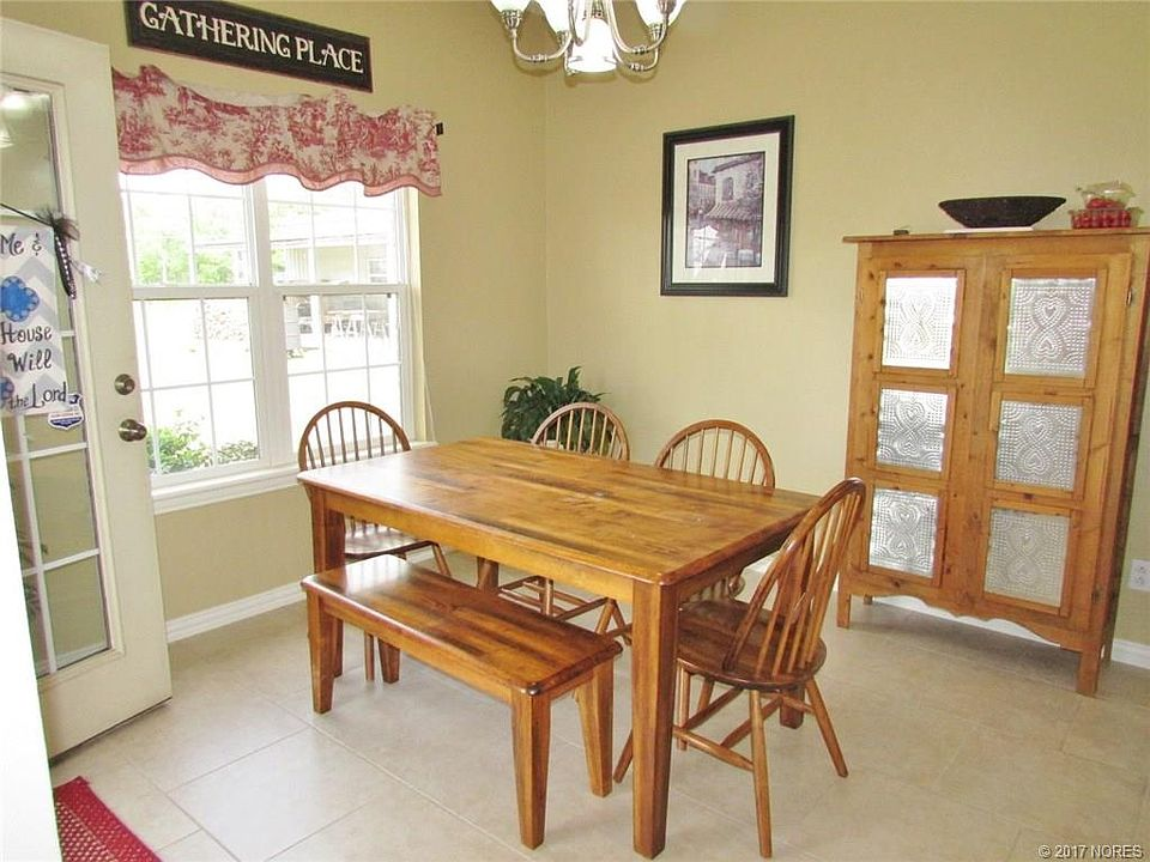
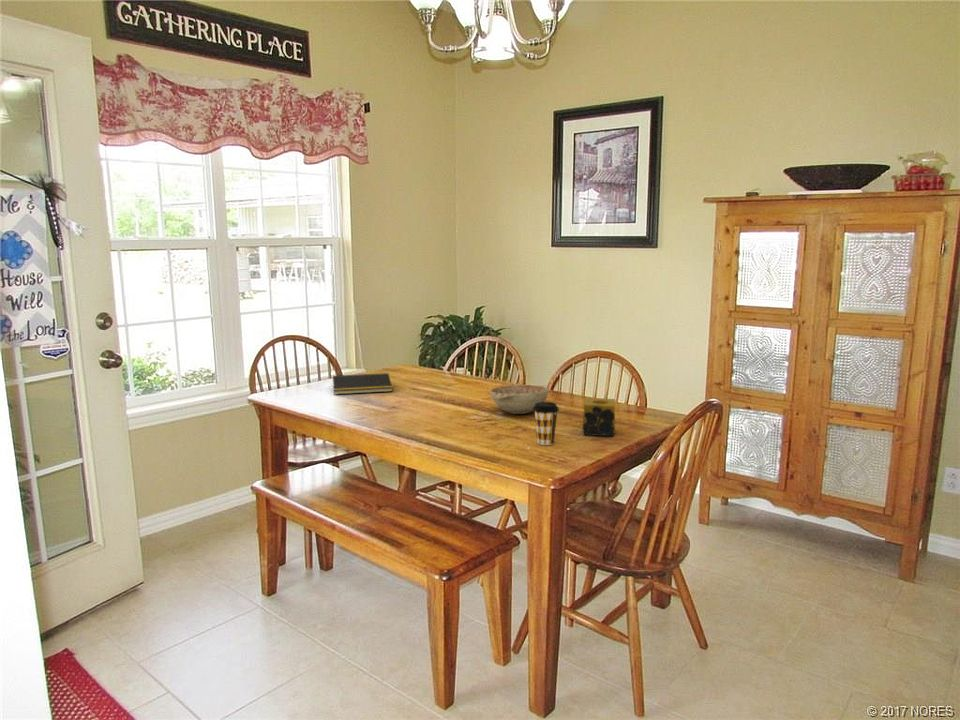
+ coffee cup (545, 423)
+ notepad (362, 383)
+ candle (598, 416)
+ decorative bowl (519, 399)
